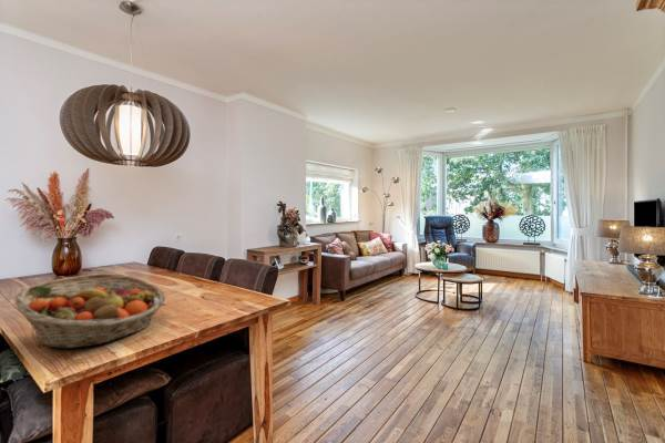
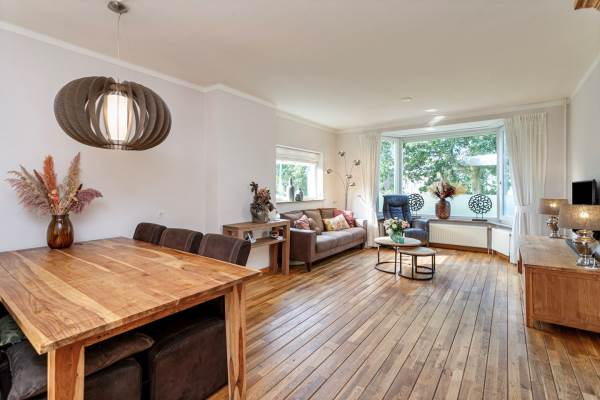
- fruit basket (99, 306)
